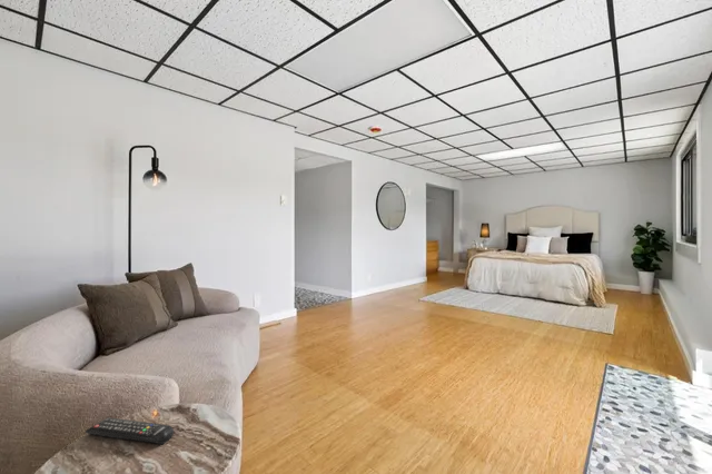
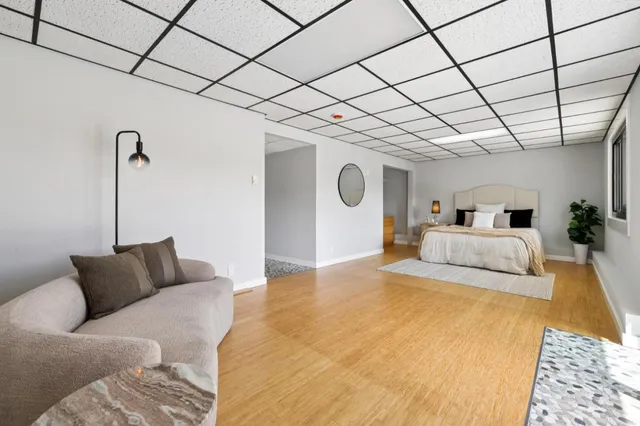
- remote control (129, 431)
